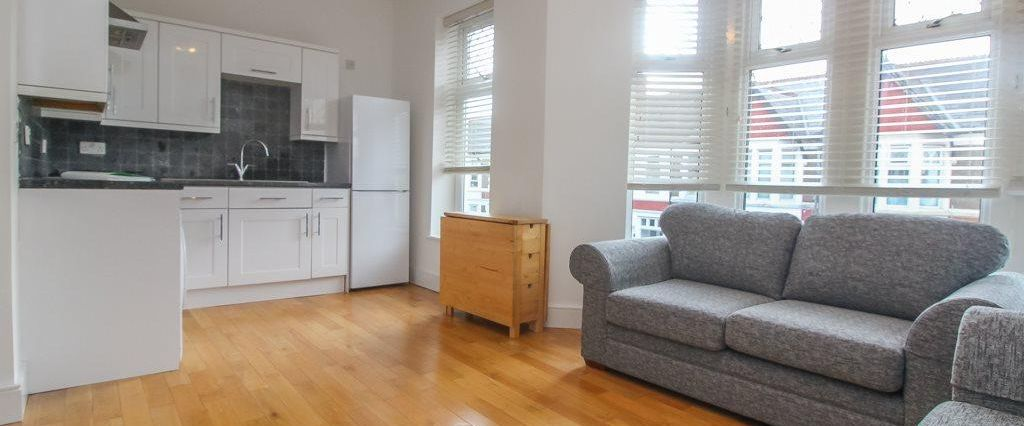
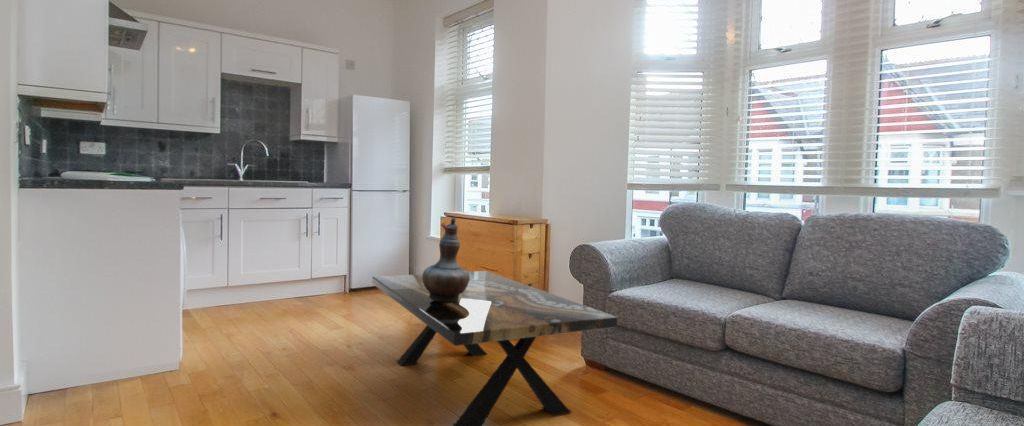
+ coffee table (474, 338)
+ decorative vase (446, 258)
